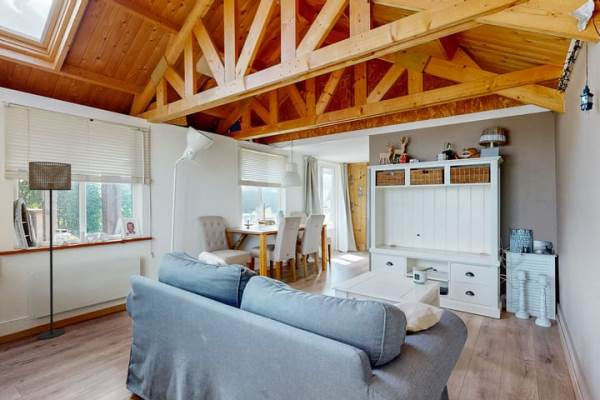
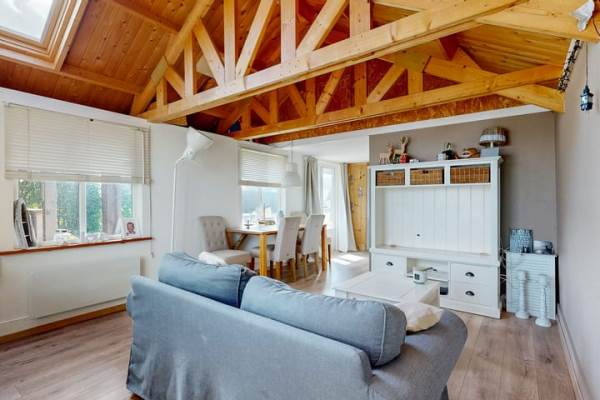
- floor lamp (51, 249)
